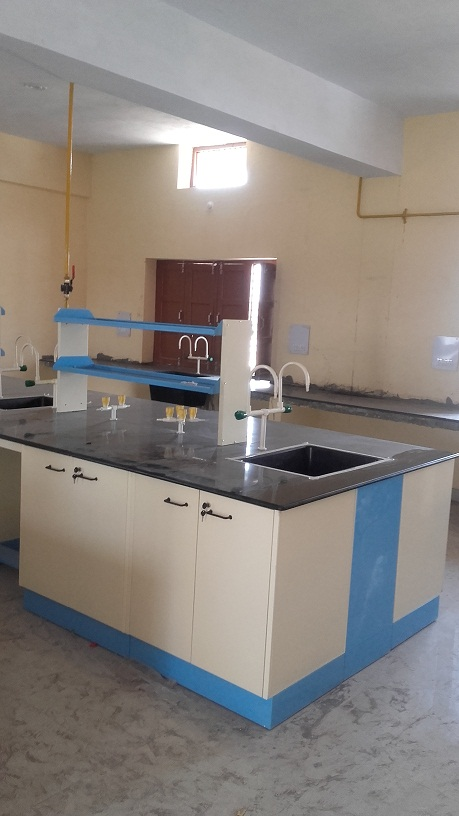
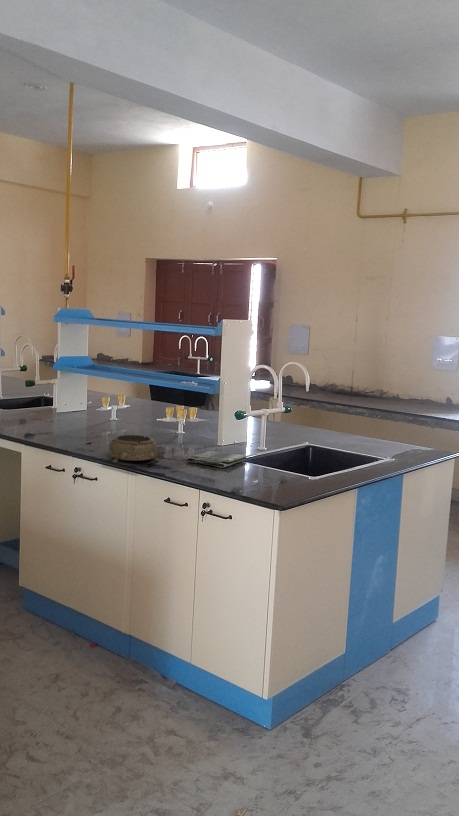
+ dish towel (216, 457)
+ decorative bowl (134, 448)
